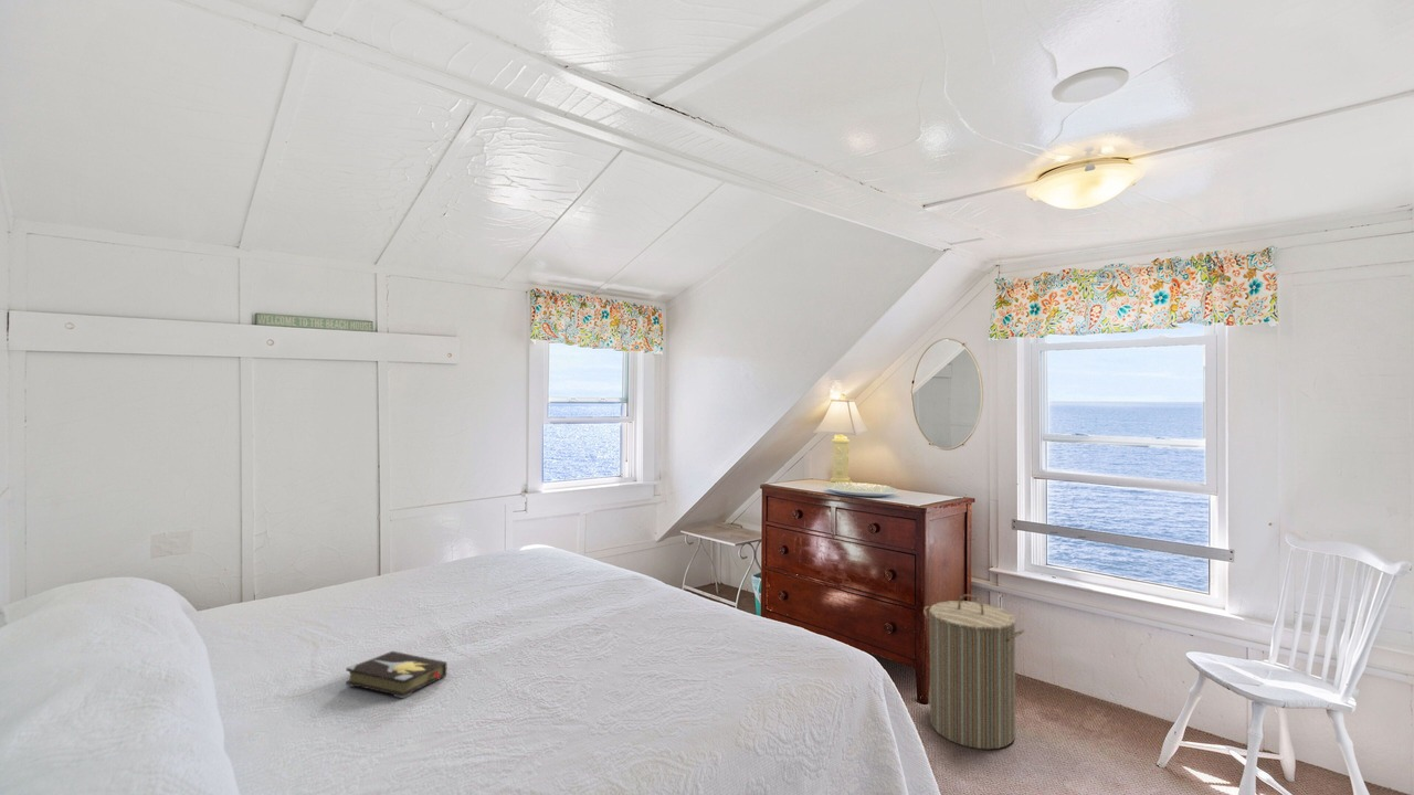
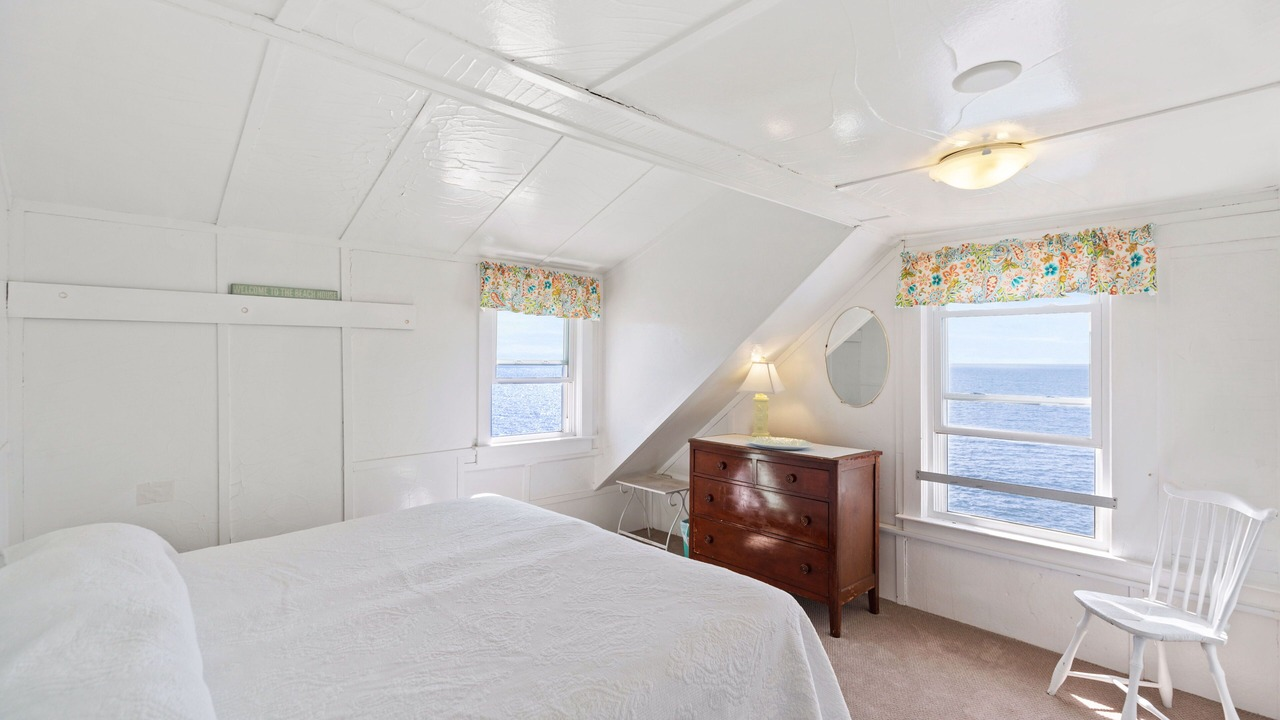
- laundry hamper (971, 661)
- hardback book (397, 670)
